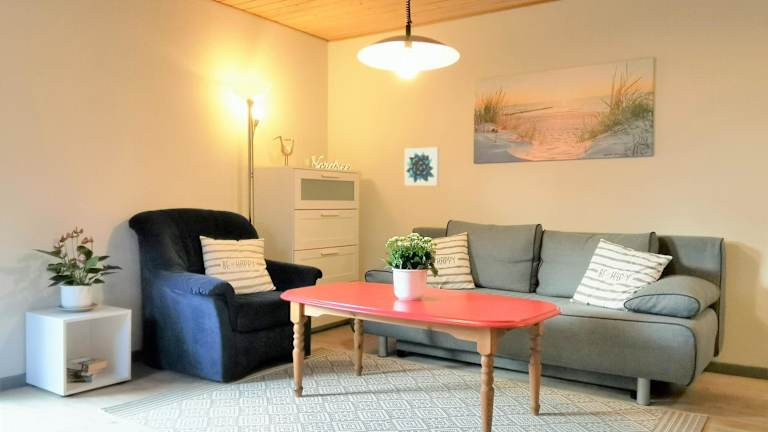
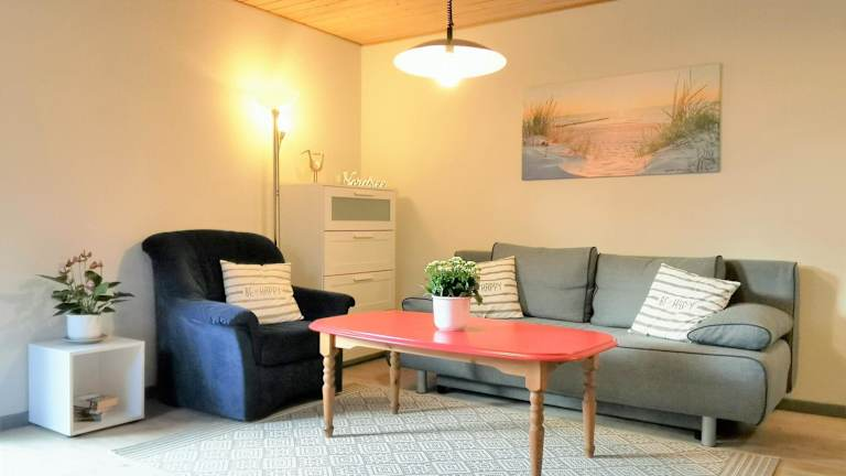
- wall art (421, 166)
